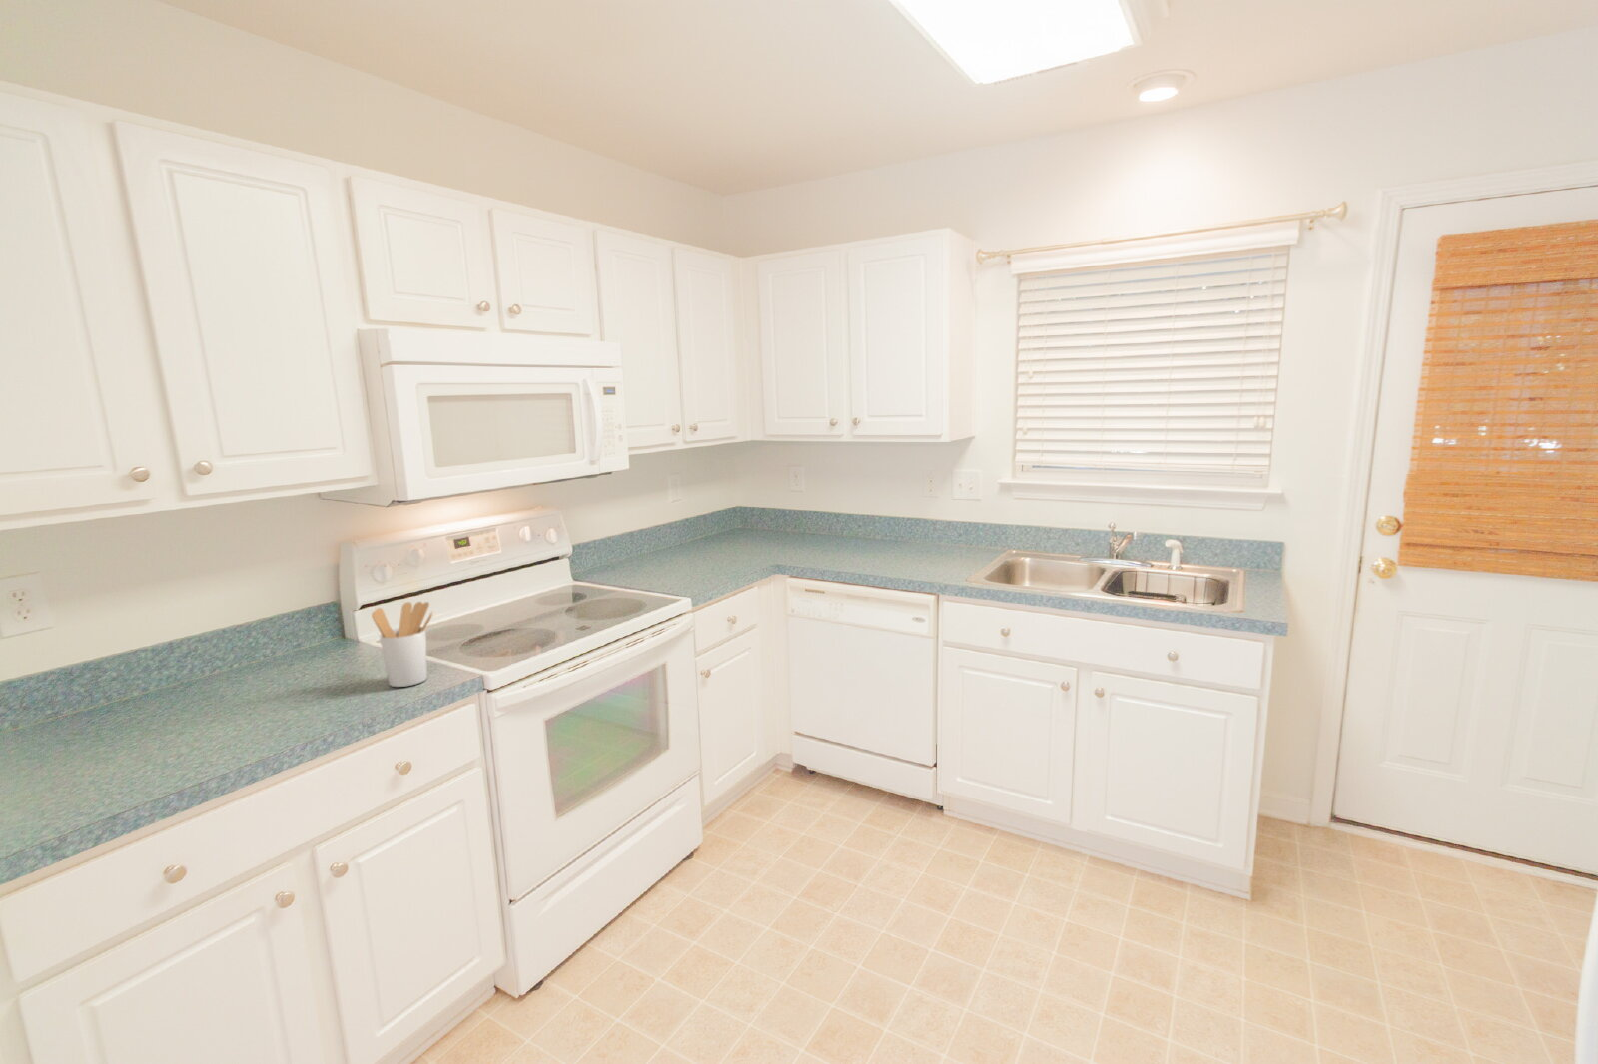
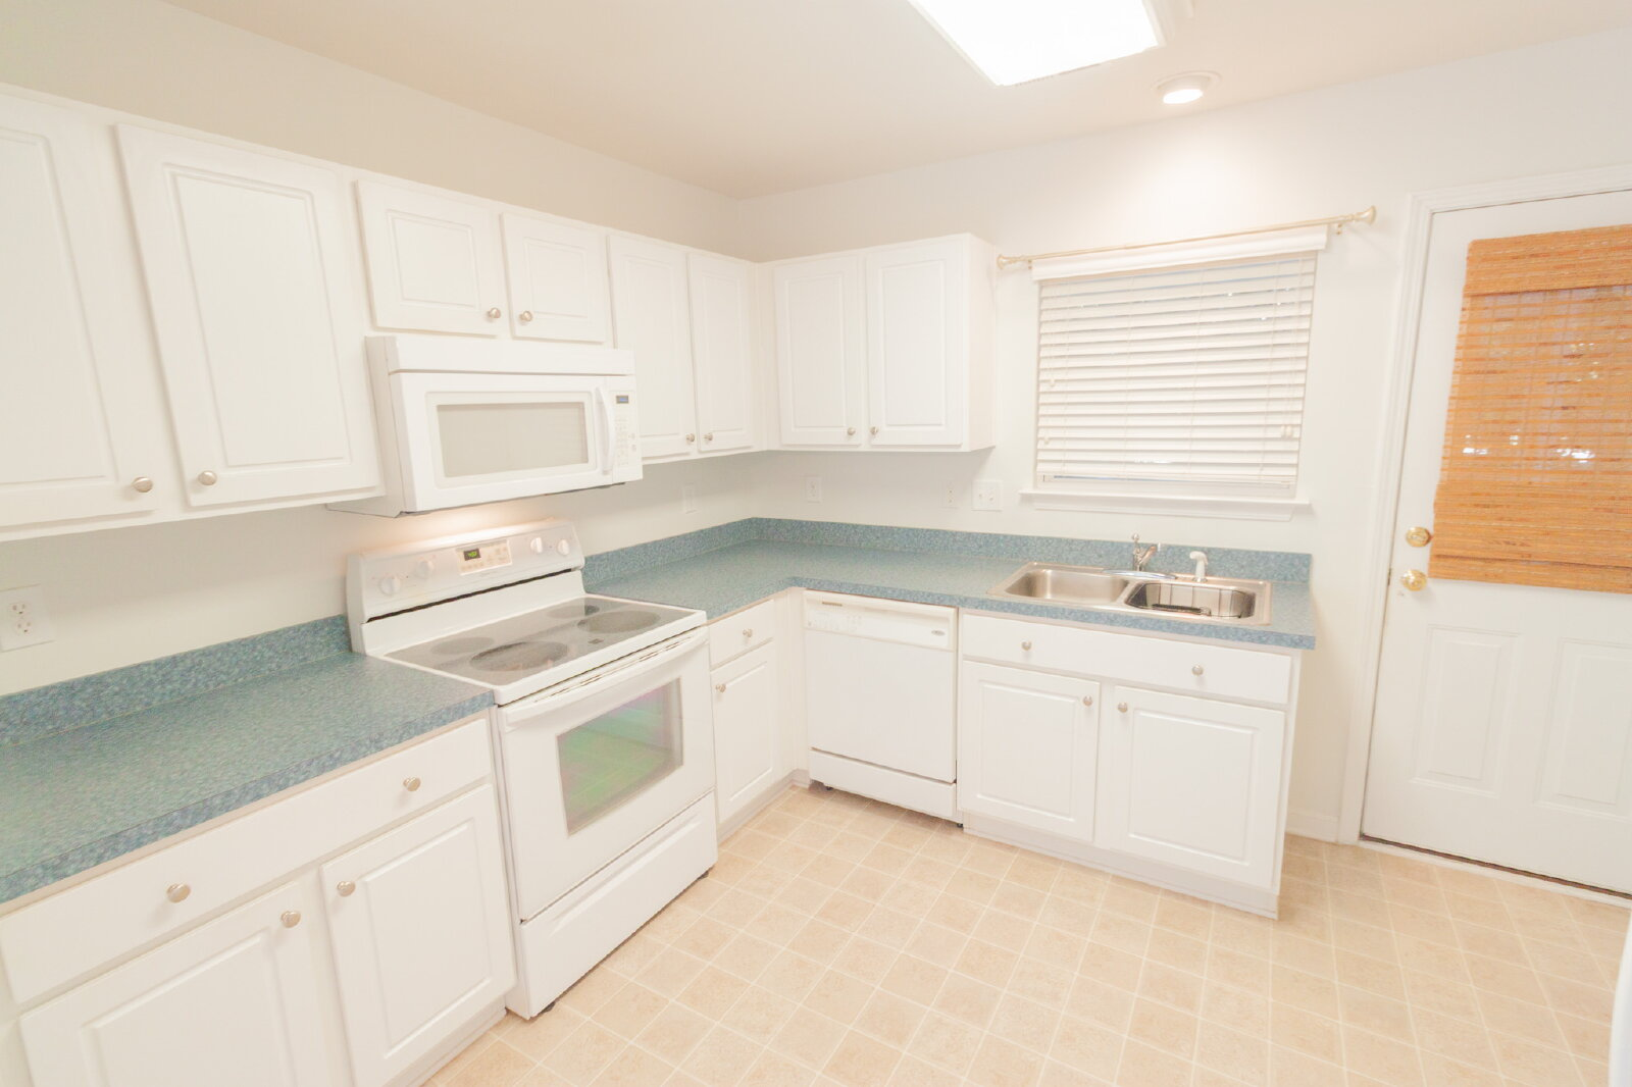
- utensil holder (409, 641)
